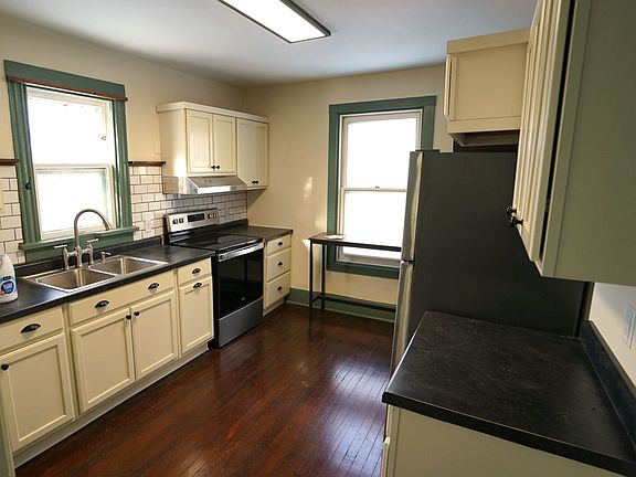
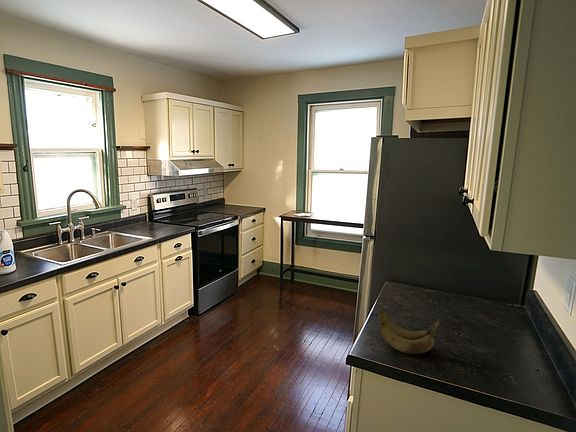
+ banana (403, 329)
